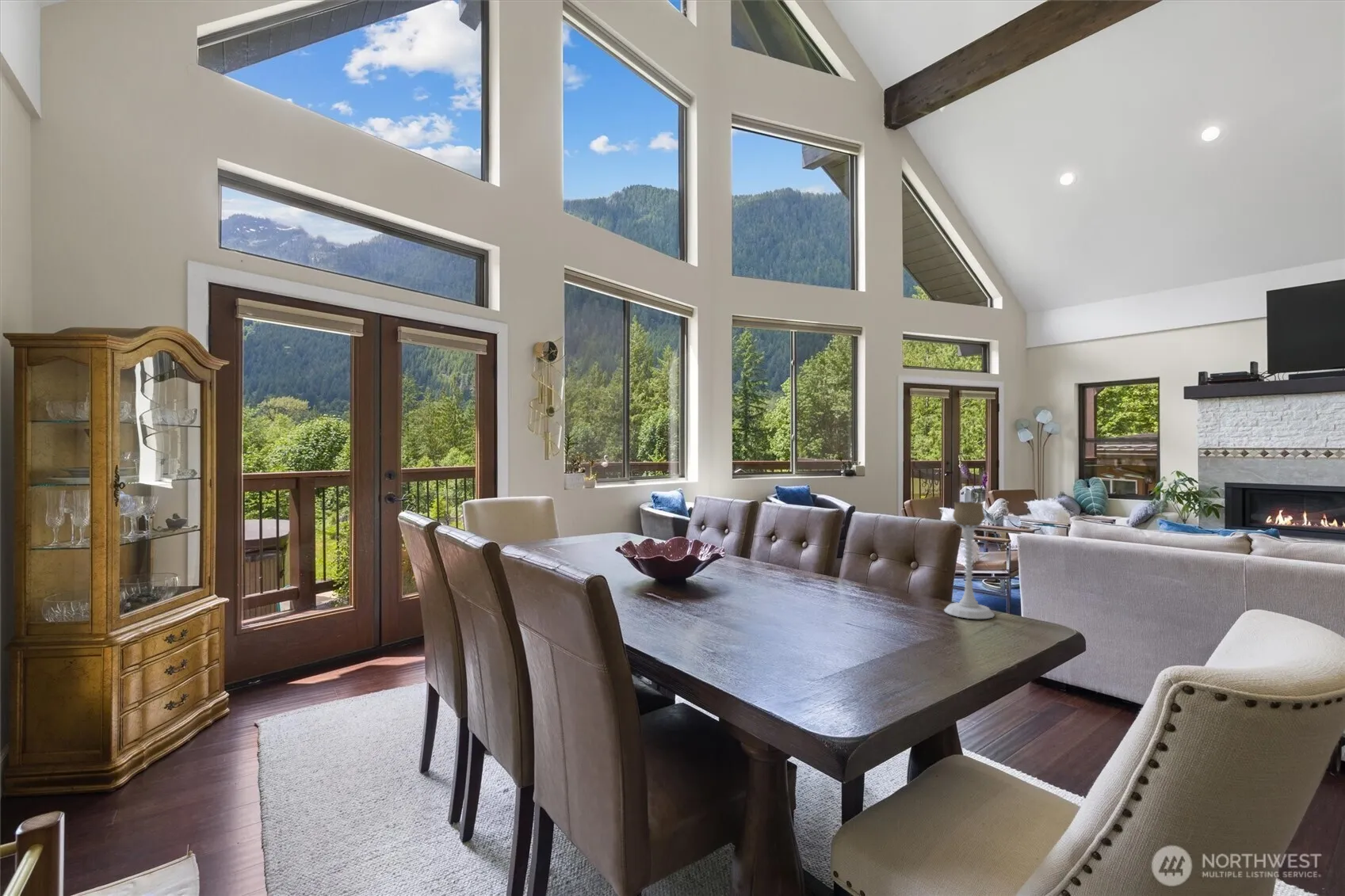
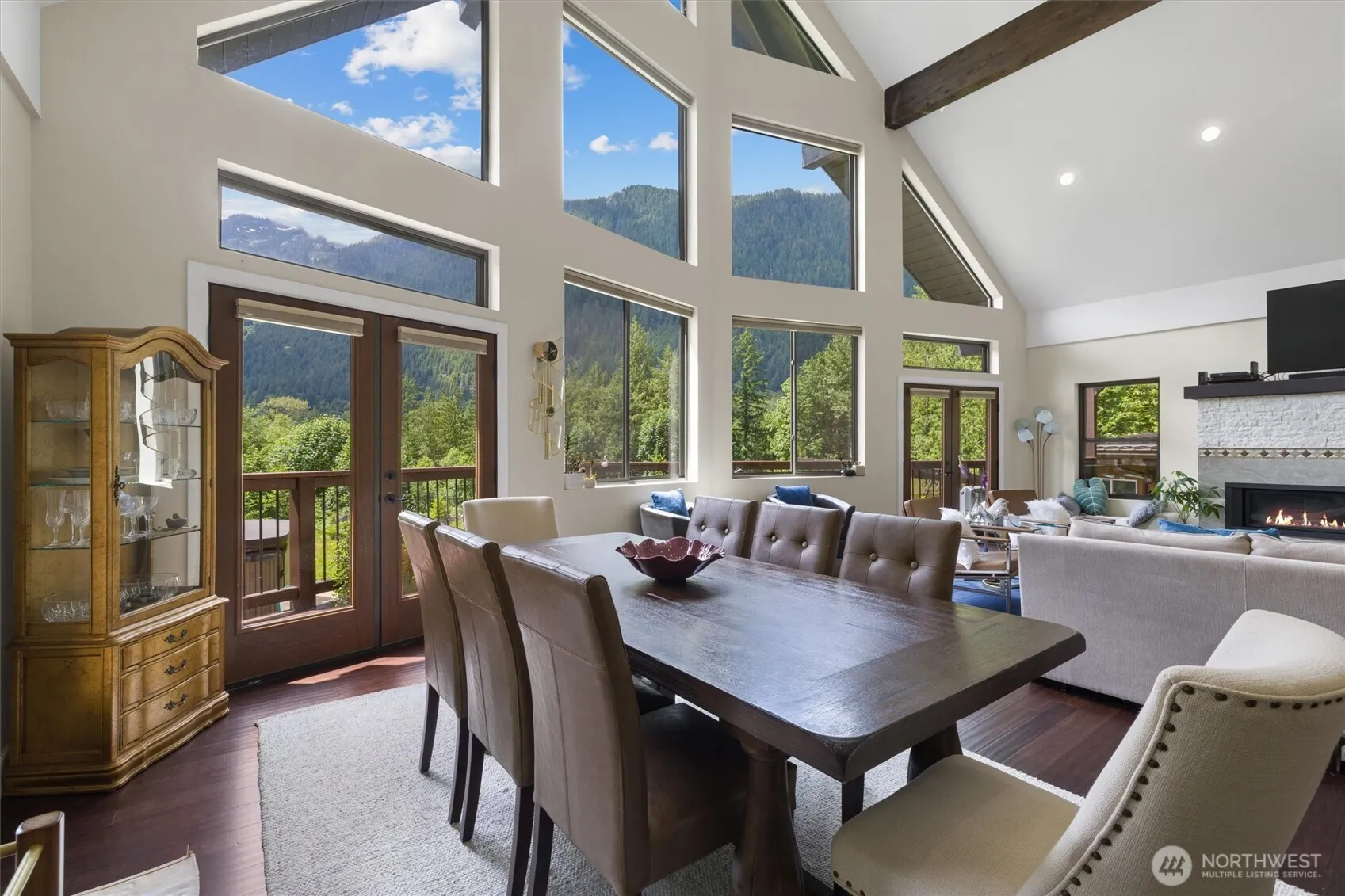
- candle holder (969, 558)
